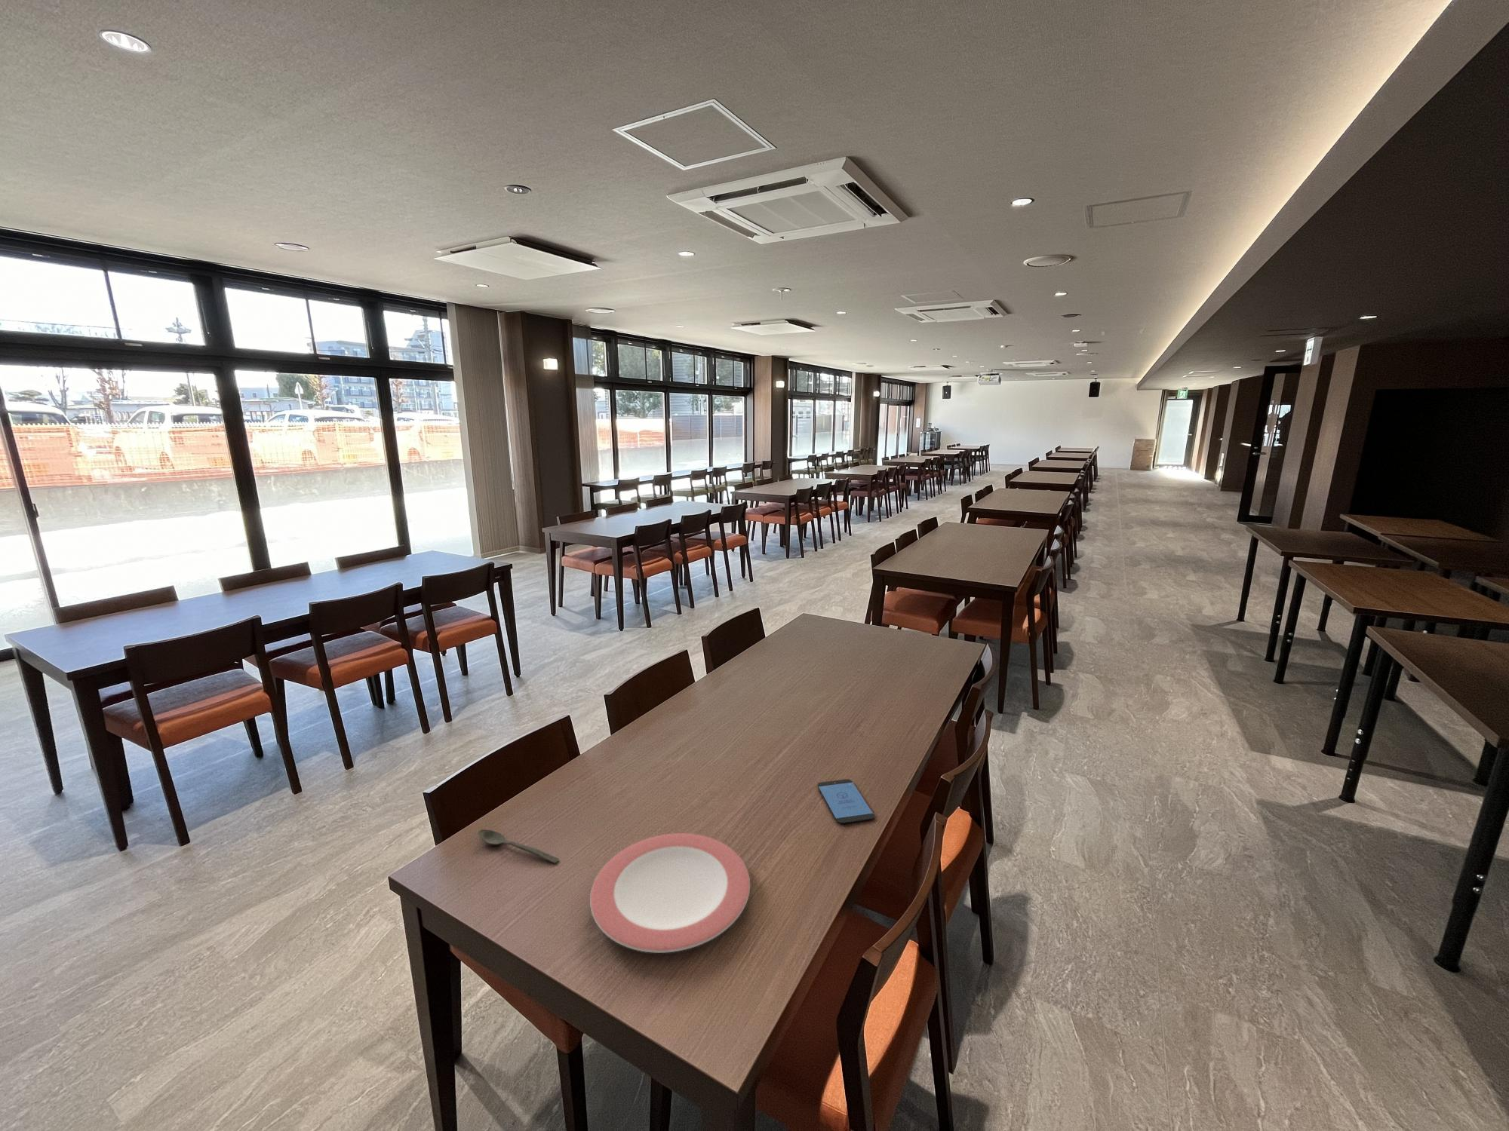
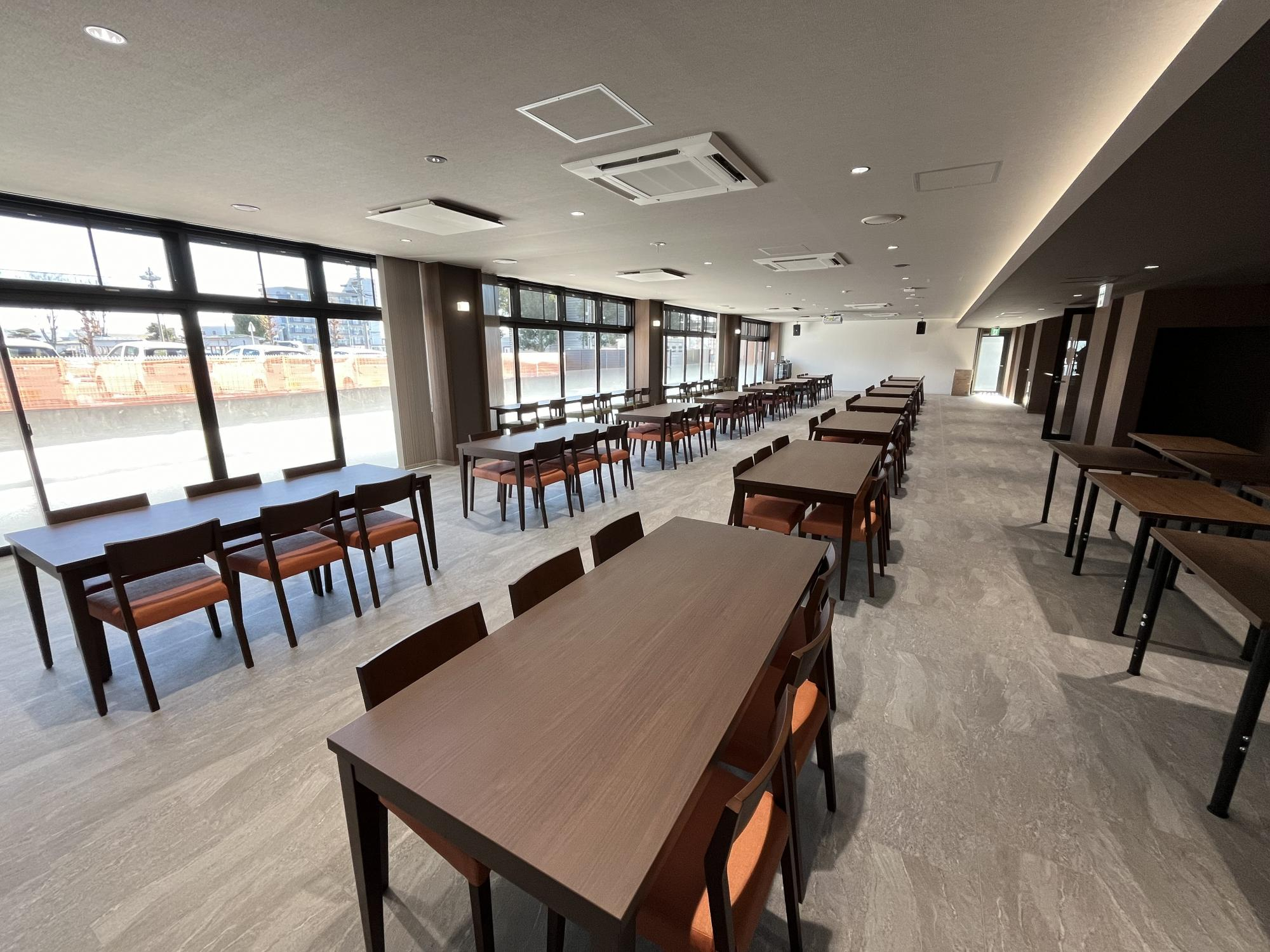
- plate (671, 889)
- spoon (517, 845)
- smartphone (845, 800)
